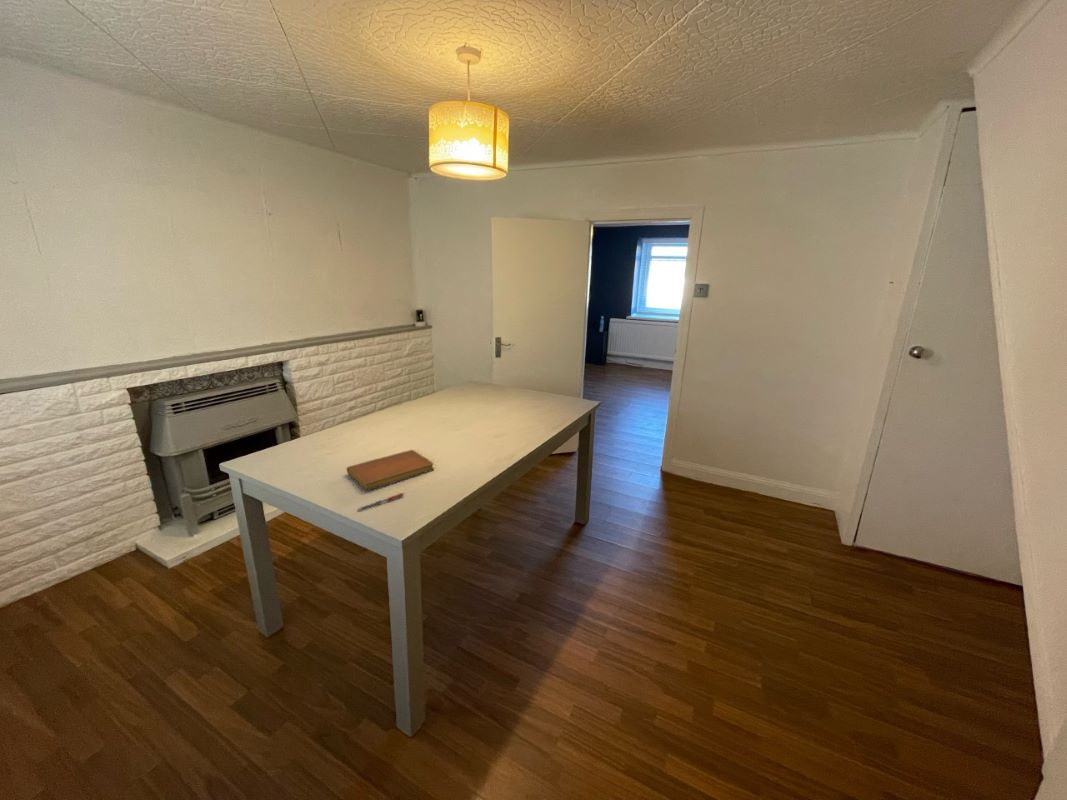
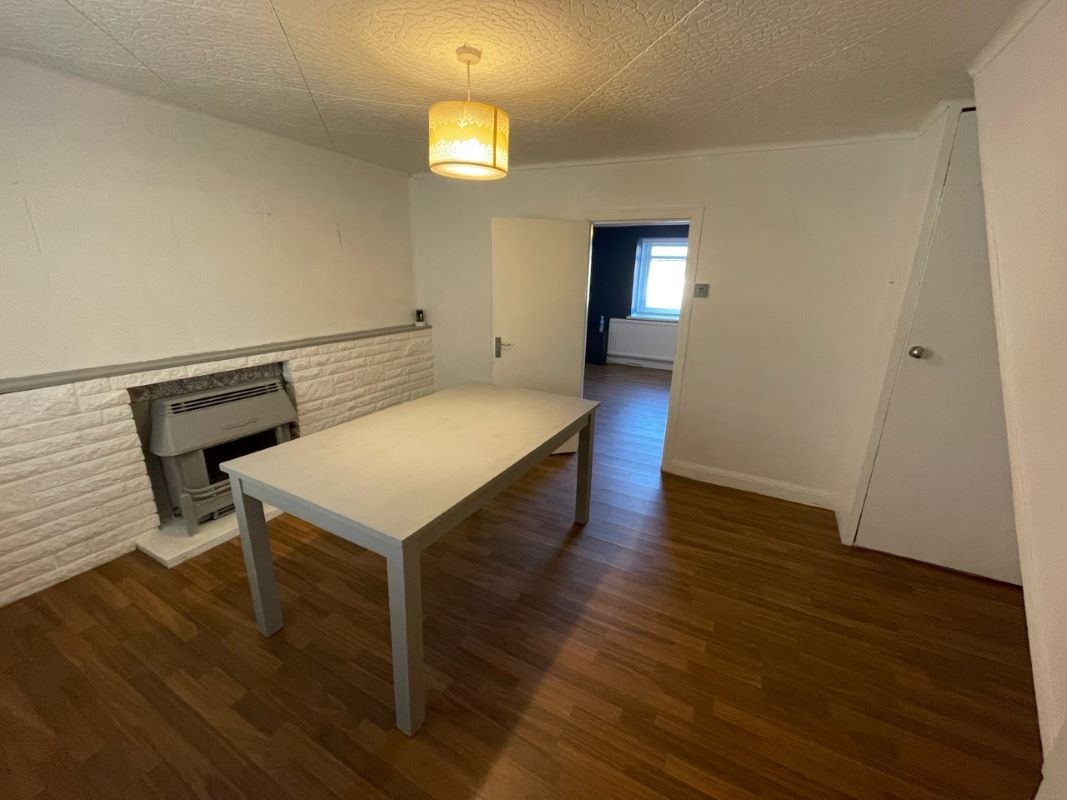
- pen (381, 501)
- notebook (391, 468)
